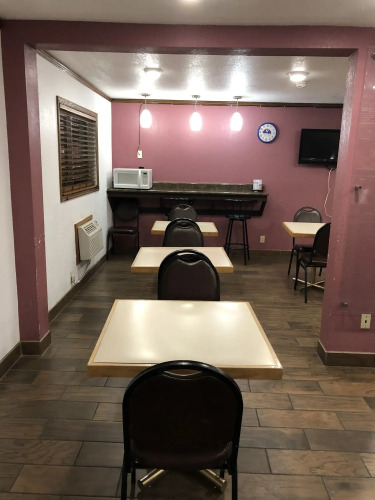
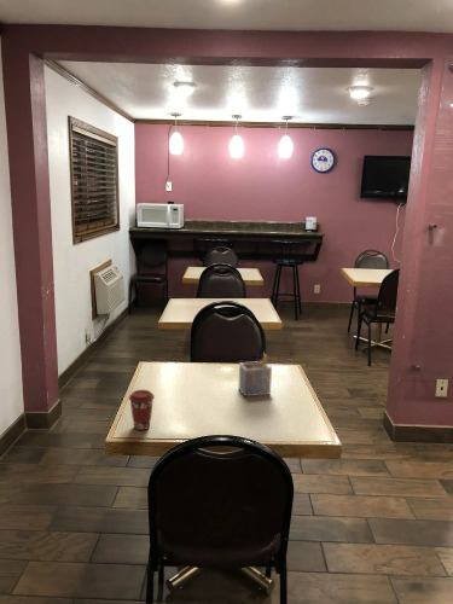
+ napkin holder (255, 373)
+ coffee cup (141, 410)
